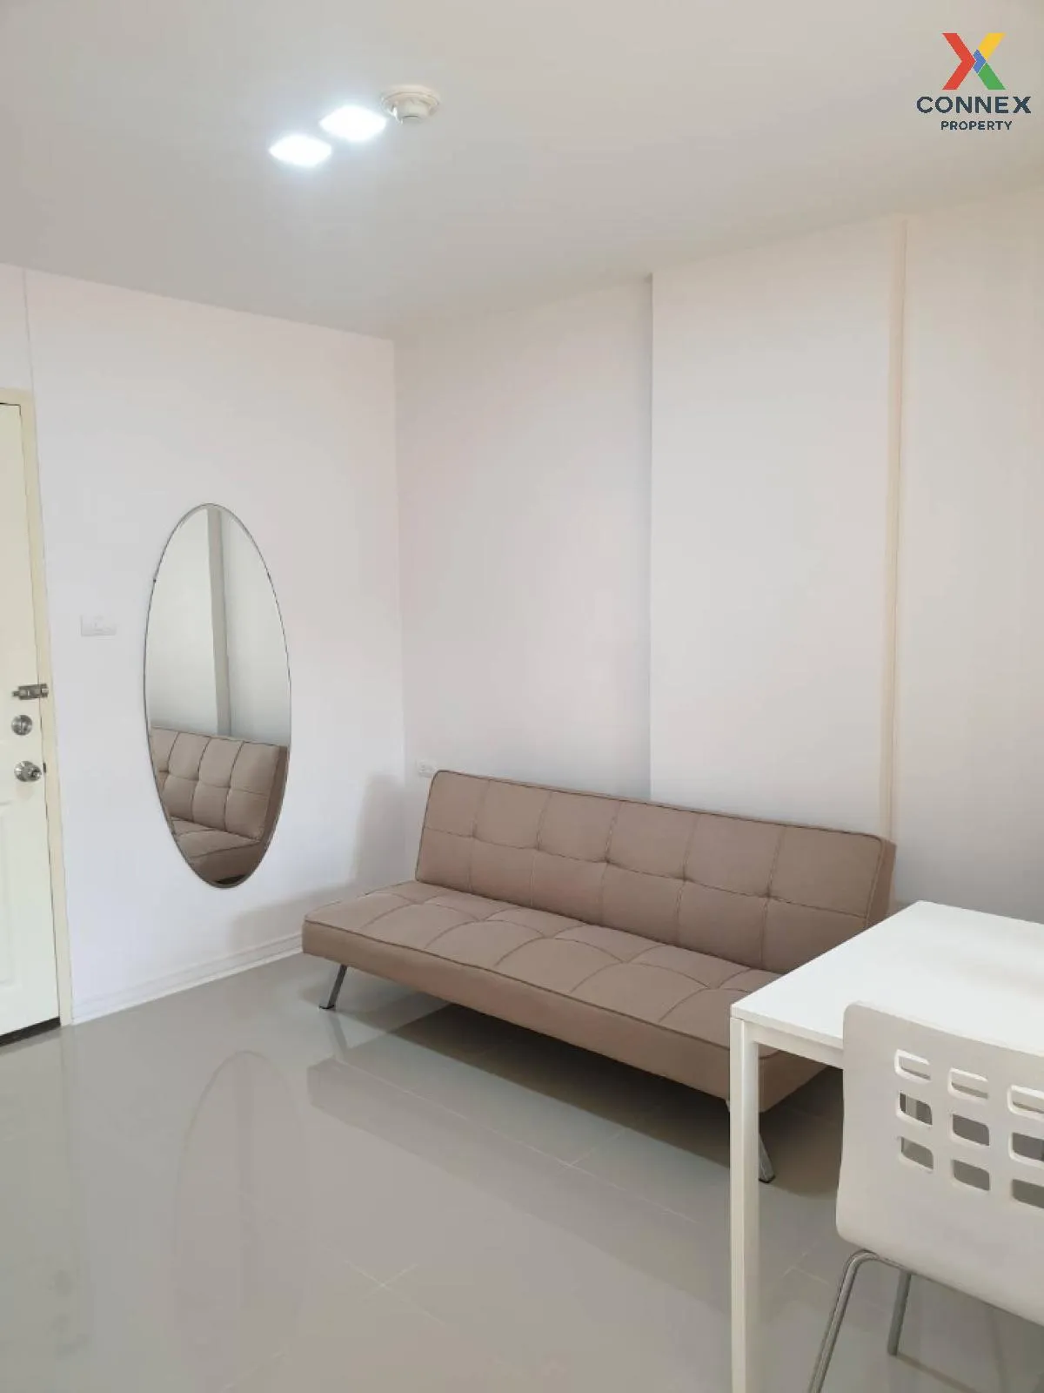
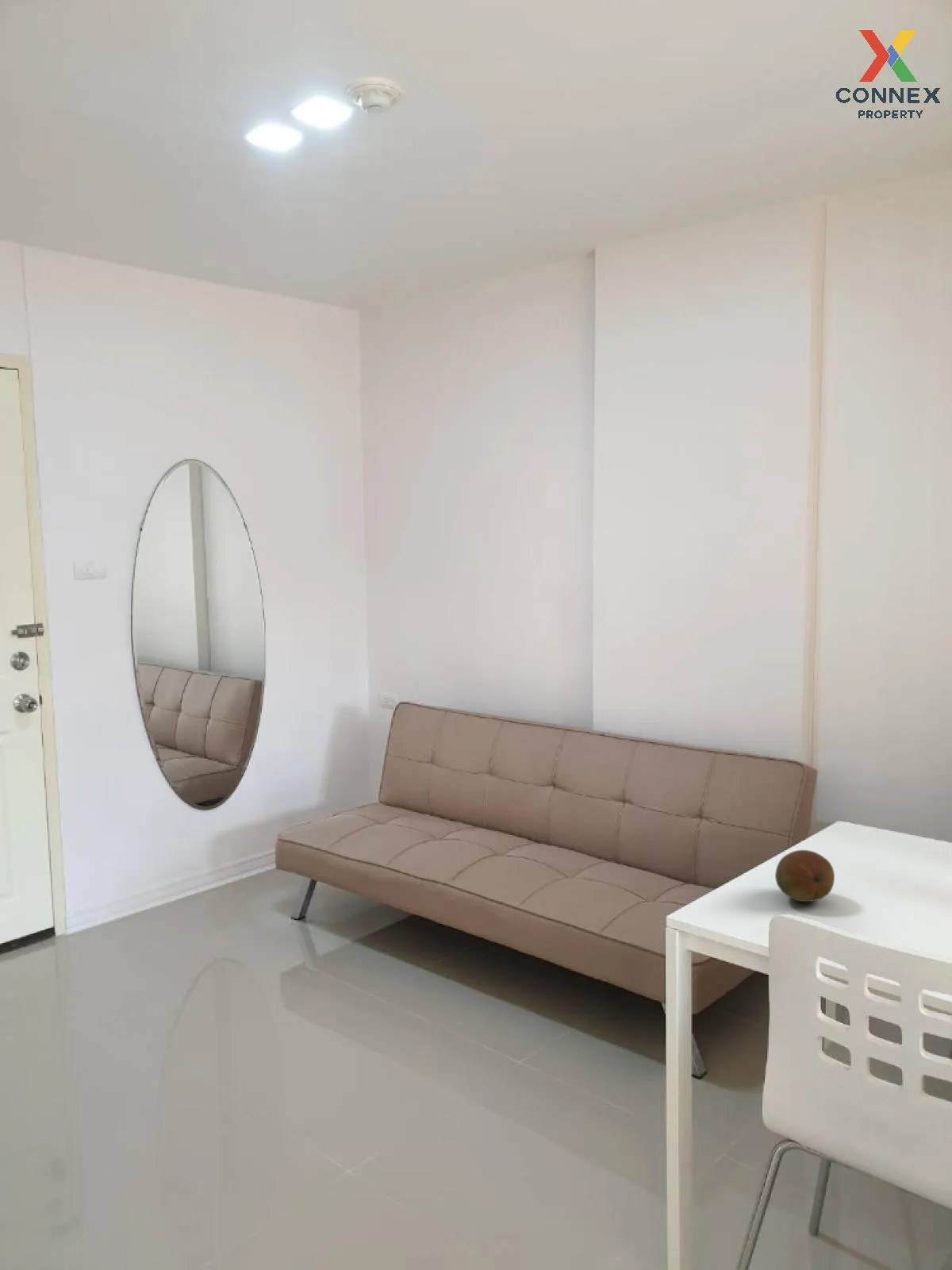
+ fruit (801, 874)
